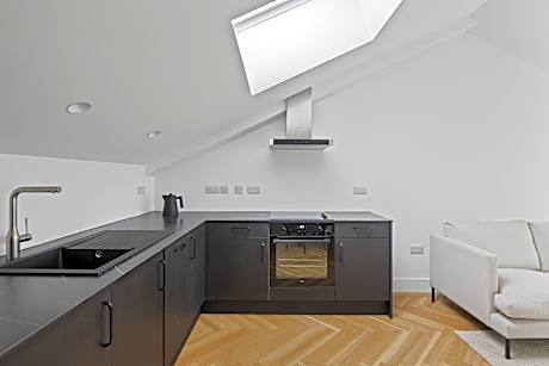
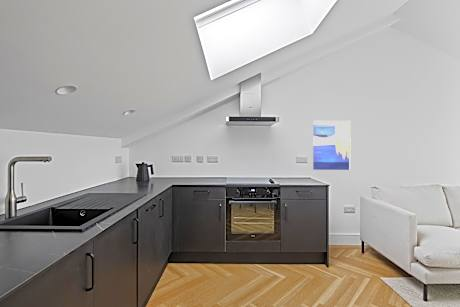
+ wall art (331, 145)
